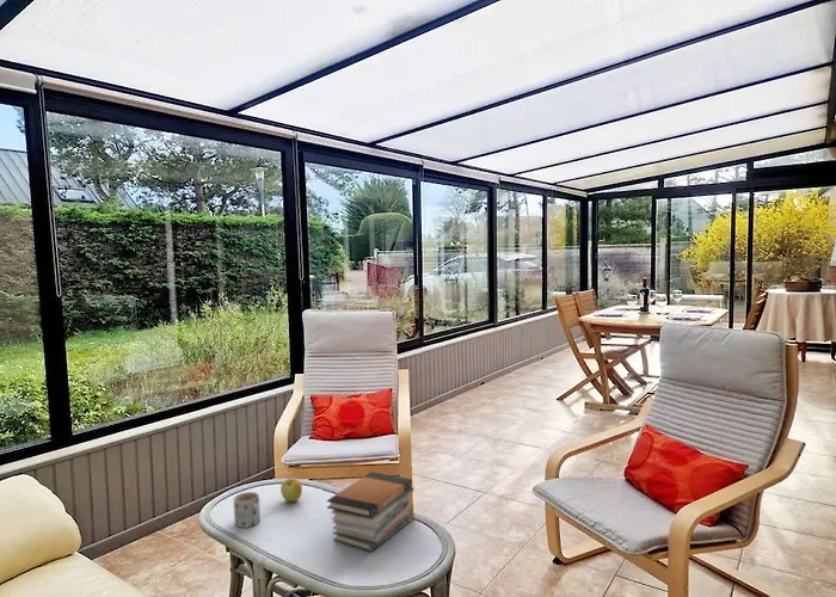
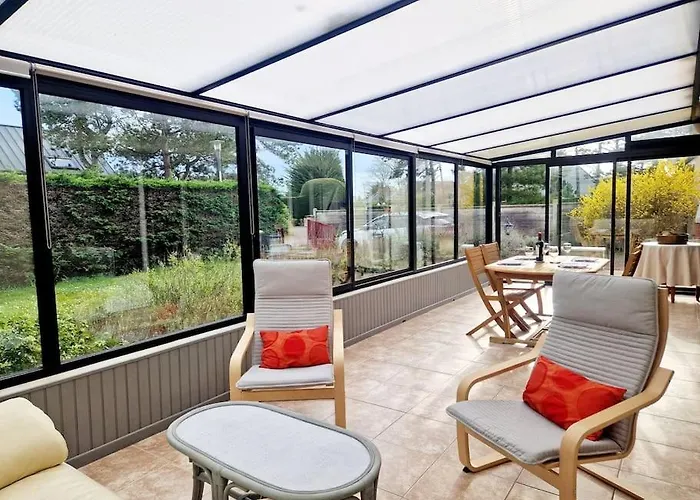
- mug (250, 510)
- apple (291, 490)
- book stack (371, 509)
